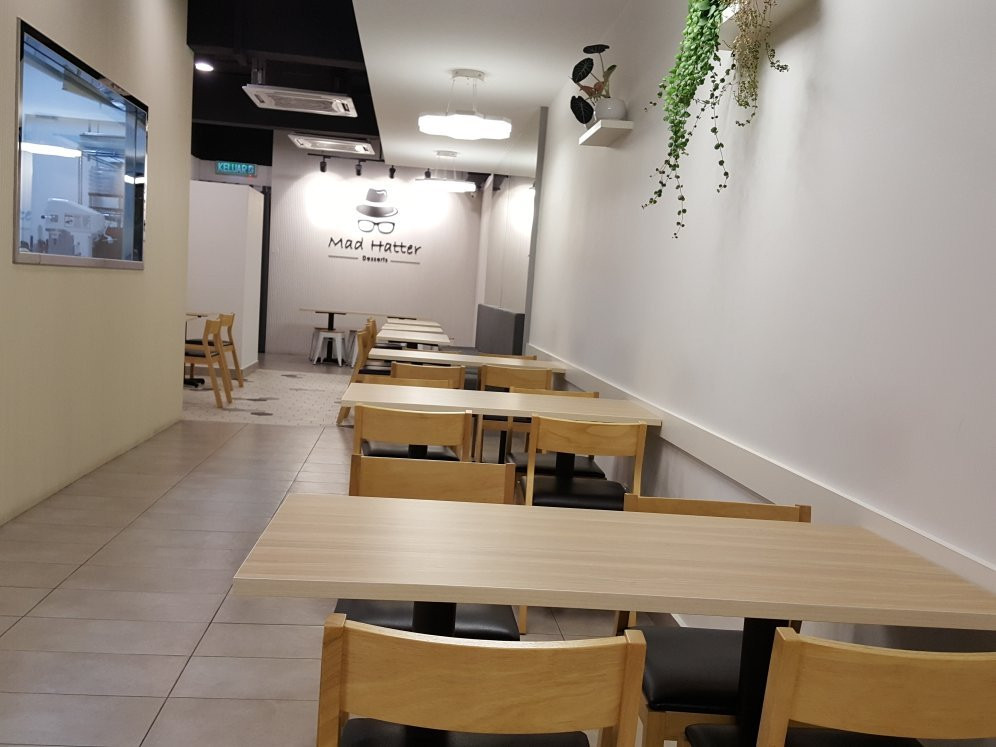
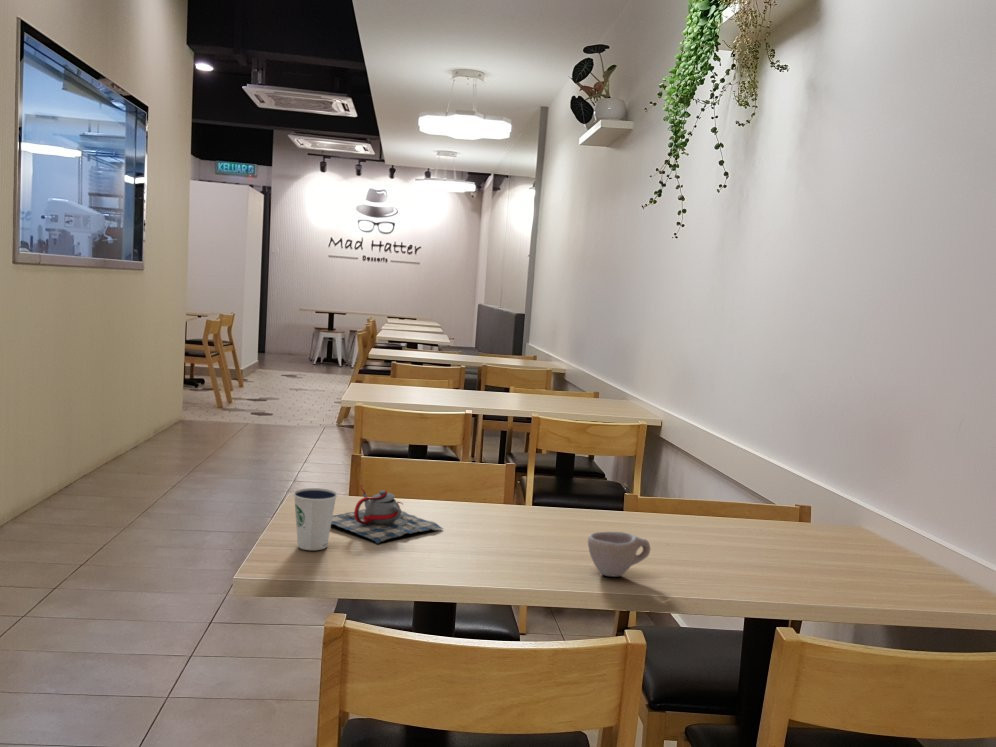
+ cup (618, 554)
+ dixie cup (313, 520)
+ teapot (382, 508)
